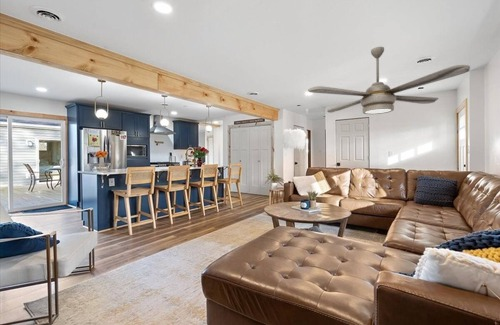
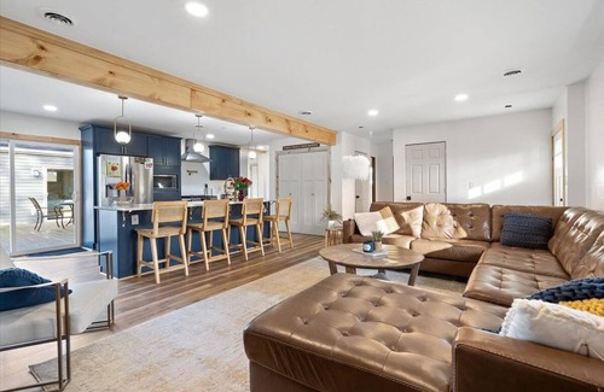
- ceiling fan (377, 80)
